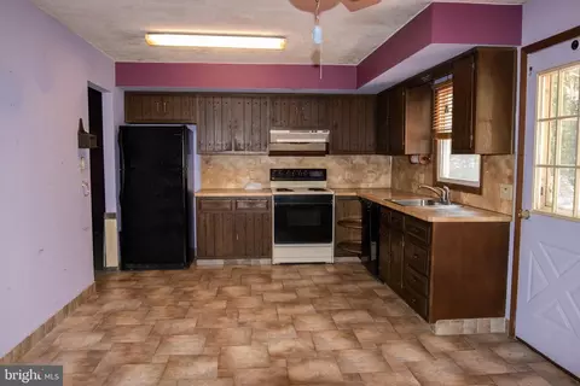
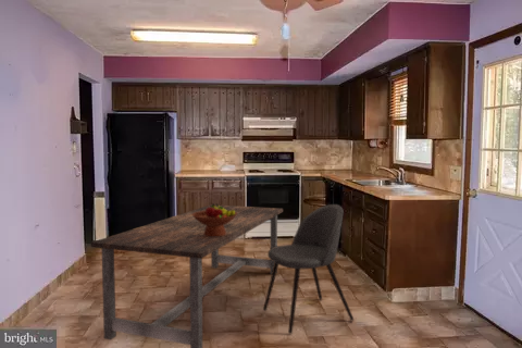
+ dining chair (308, 261)
+ fruit bowl (214, 220)
+ dining table (211, 260)
